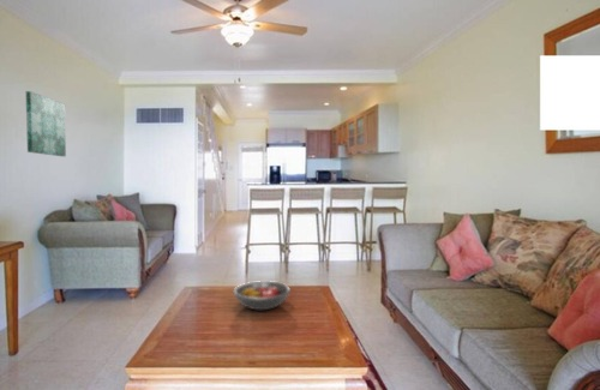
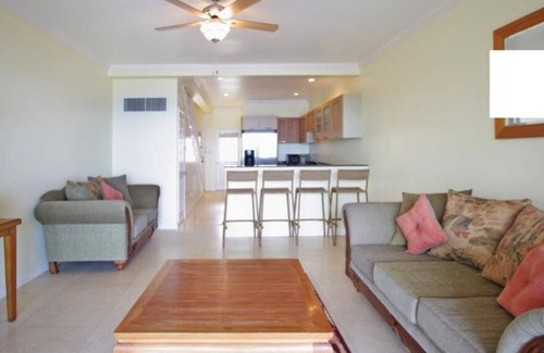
- fruit bowl (262, 295)
- wall art (47, 126)
